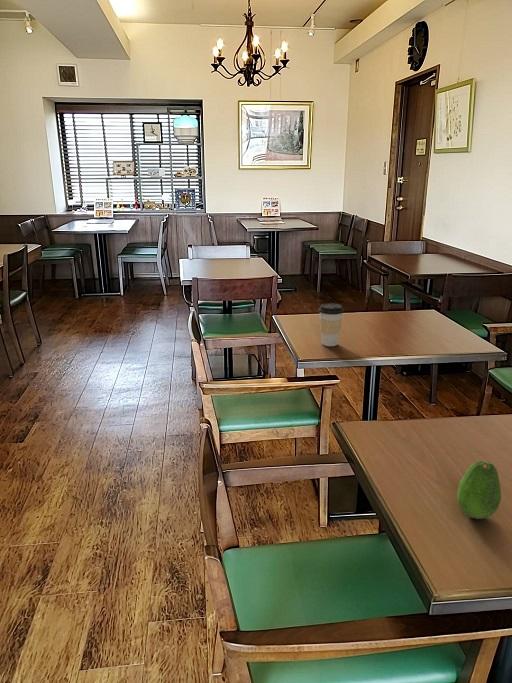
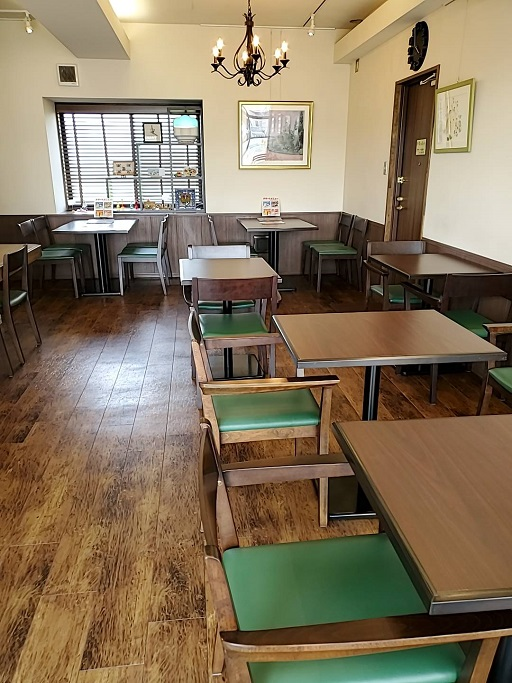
- coffee cup (330, 325)
- fruit (479, 490)
